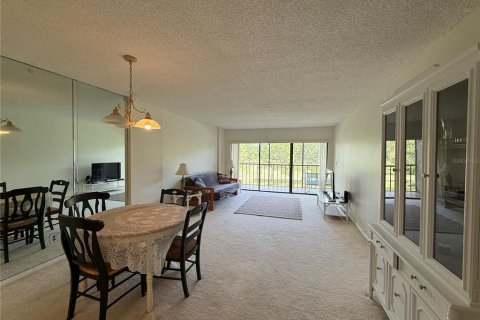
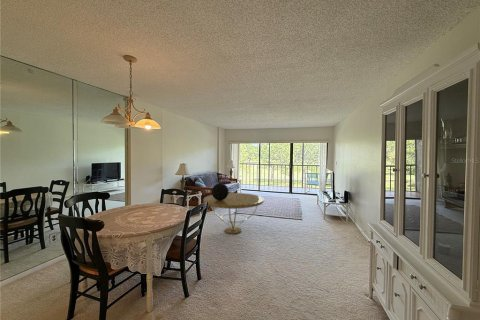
+ decorative globe (220, 191)
+ coffee table (233, 214)
